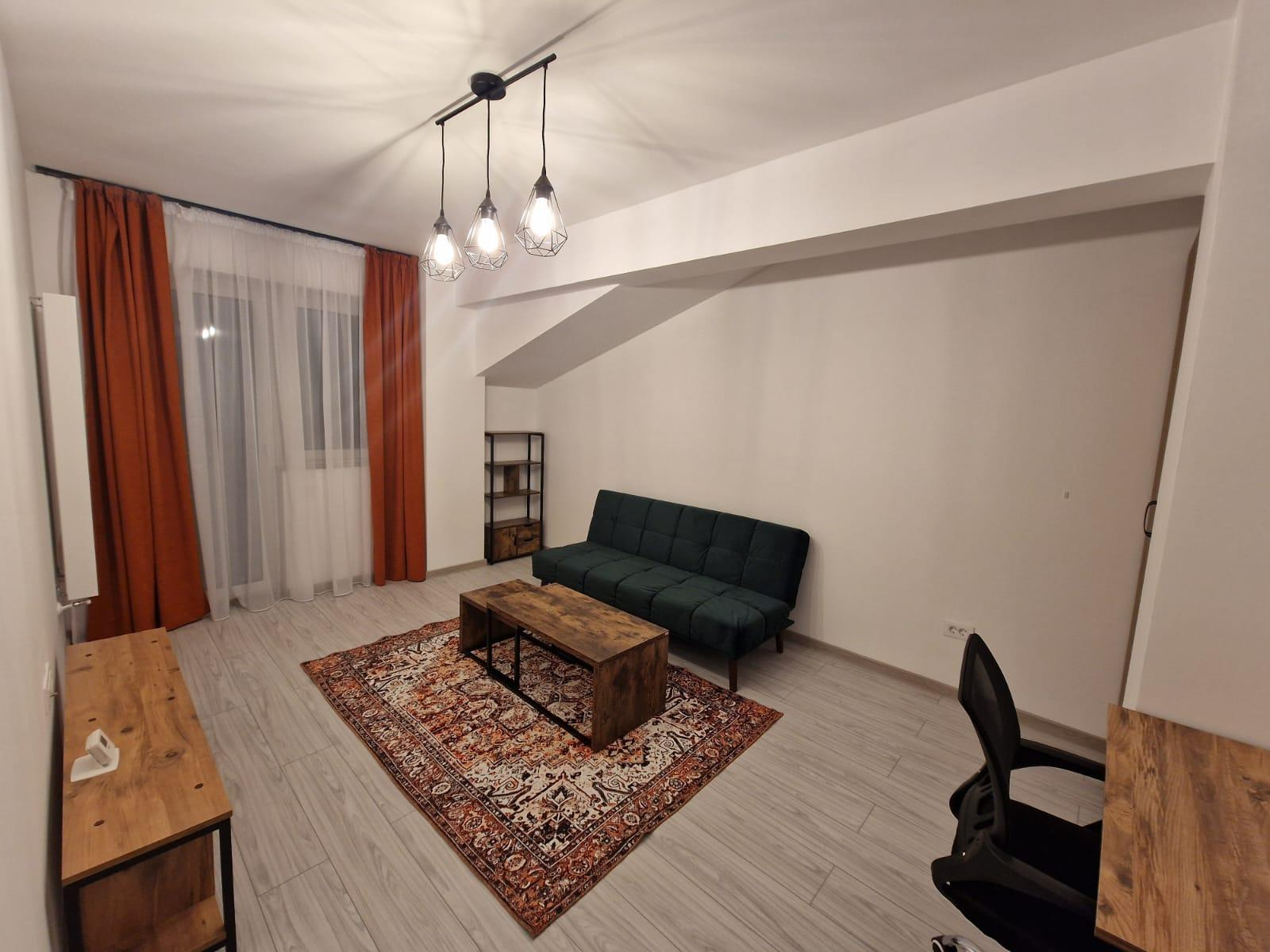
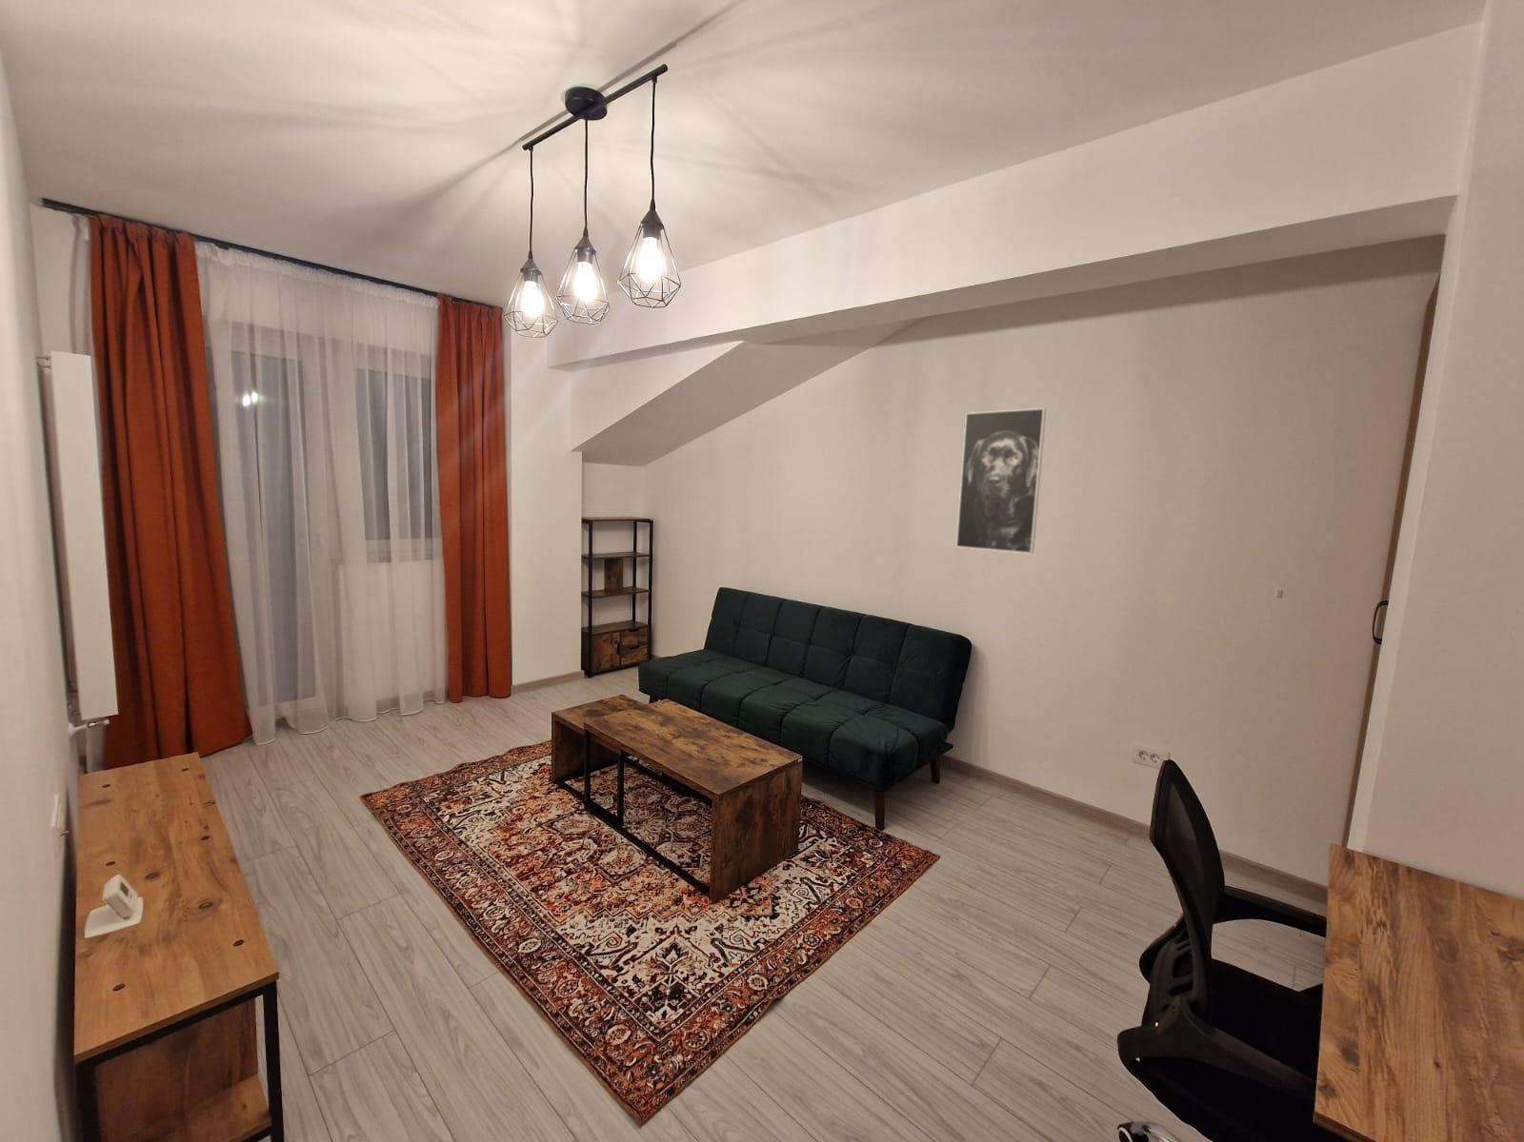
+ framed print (998, 481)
